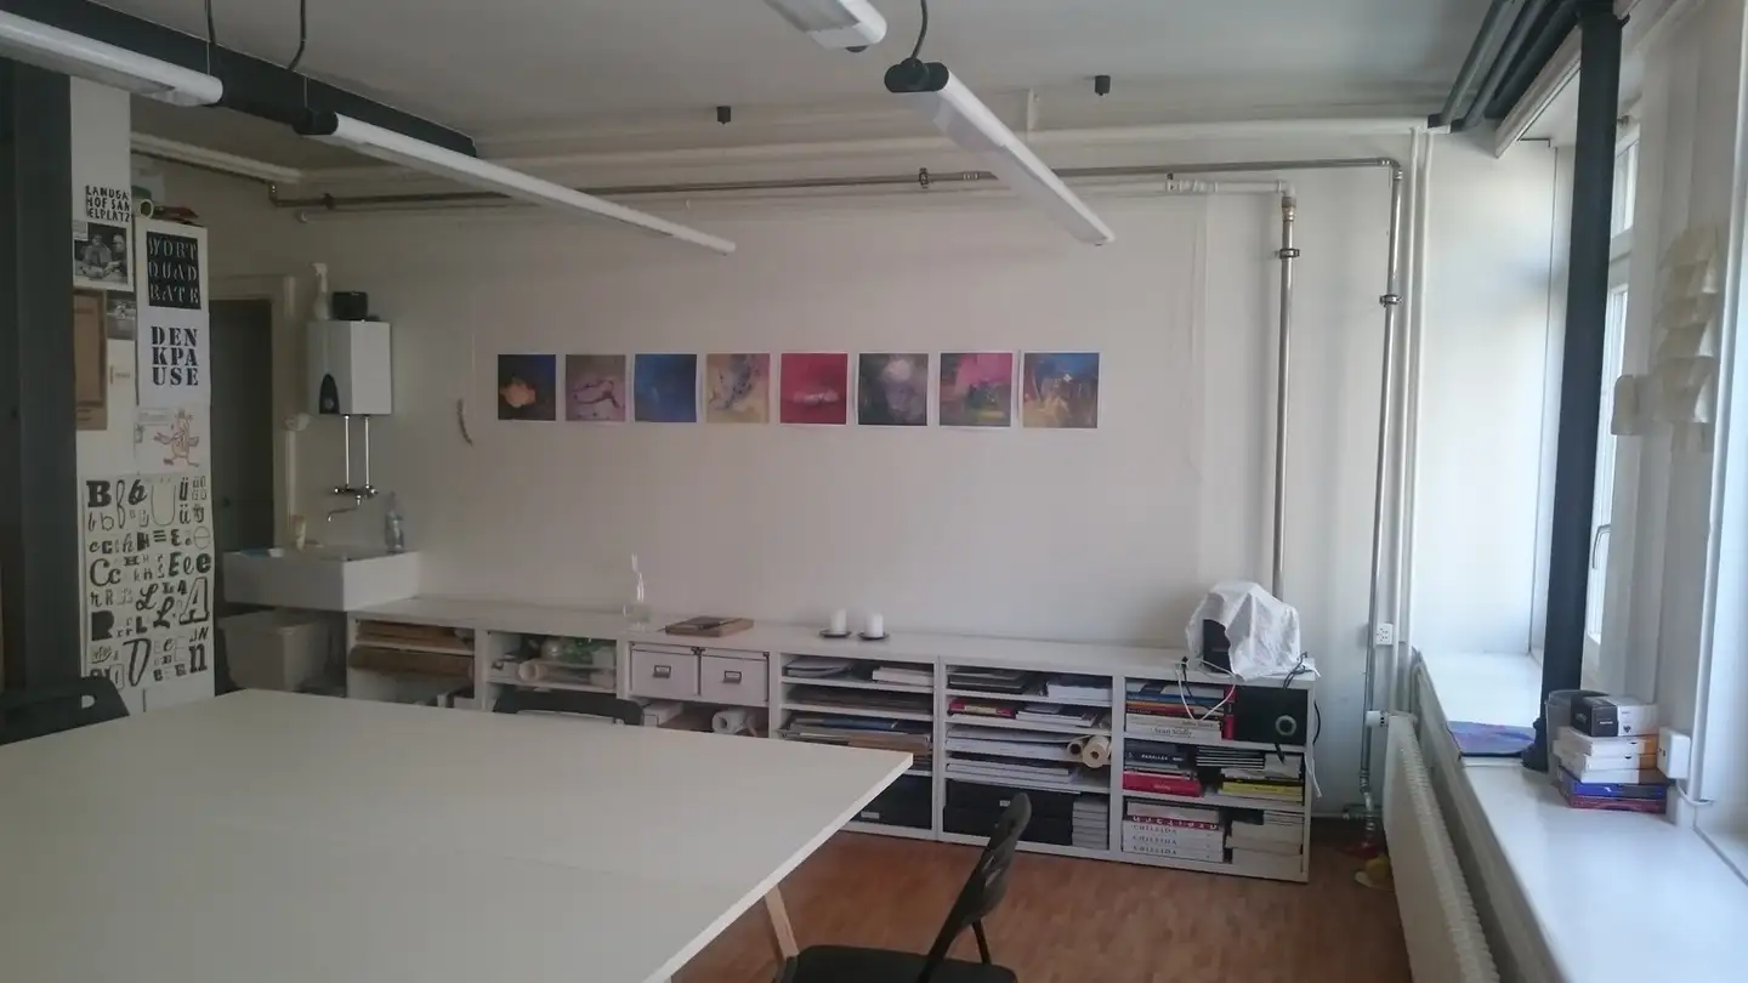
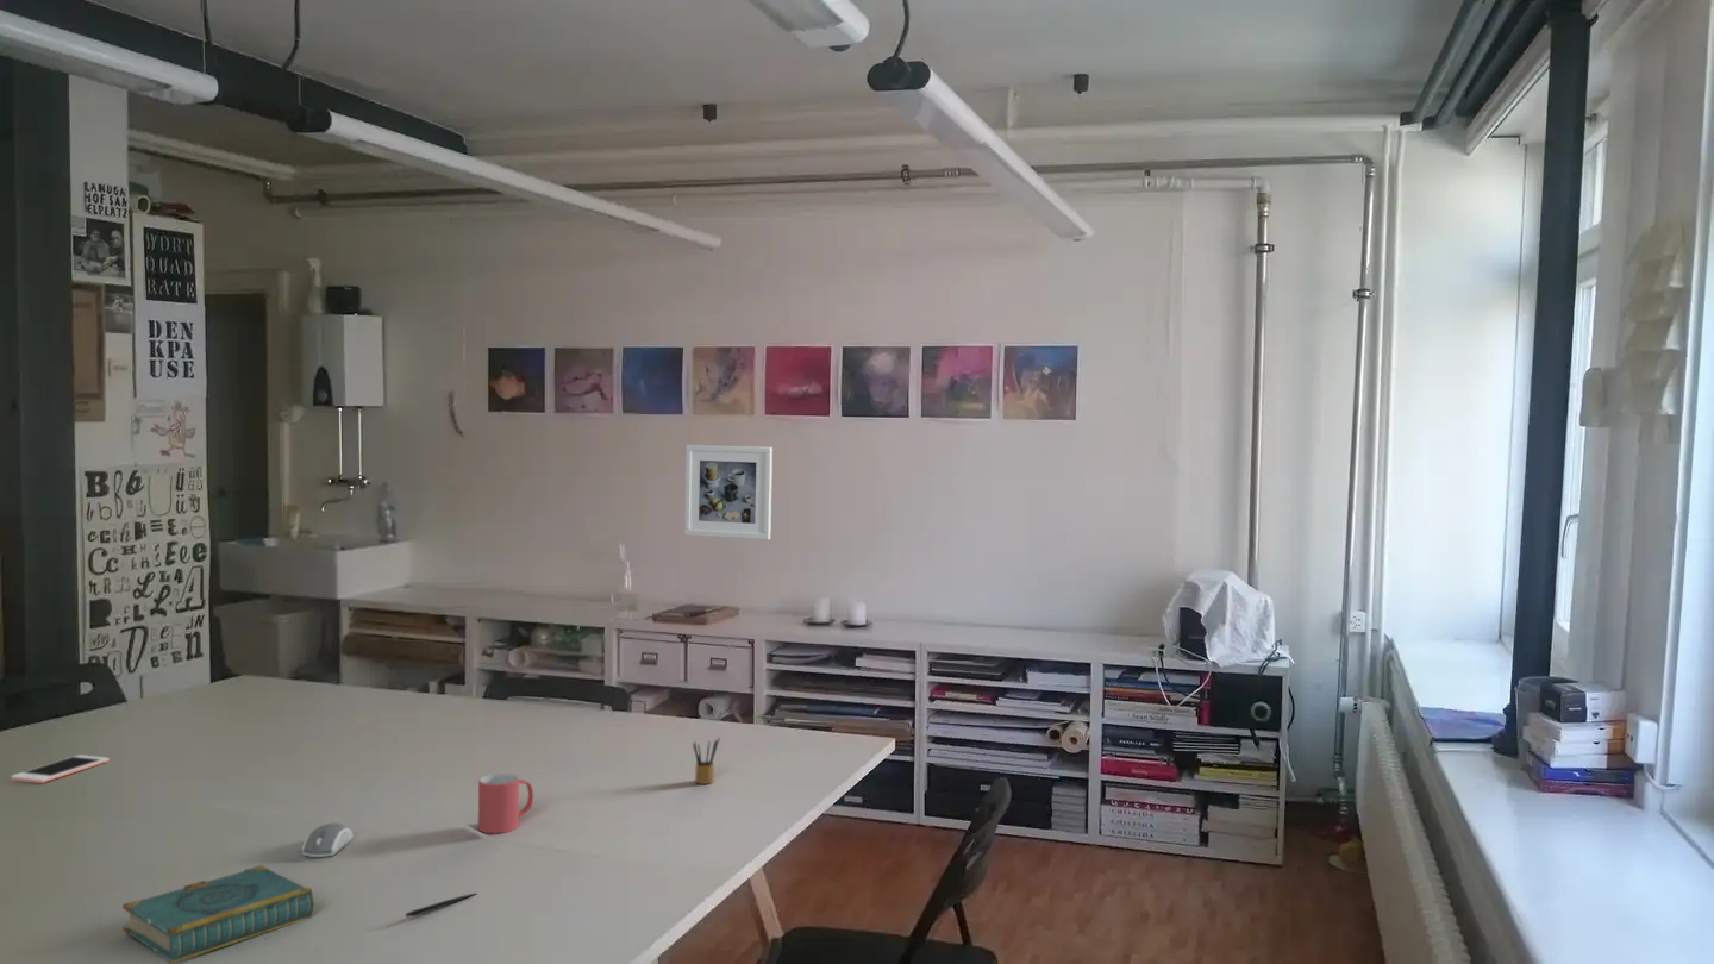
+ mug (506, 801)
+ cell phone (61, 768)
+ book (223, 909)
+ pencil box (706, 759)
+ pen (443, 903)
+ computer mouse (329, 834)
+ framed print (727, 492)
